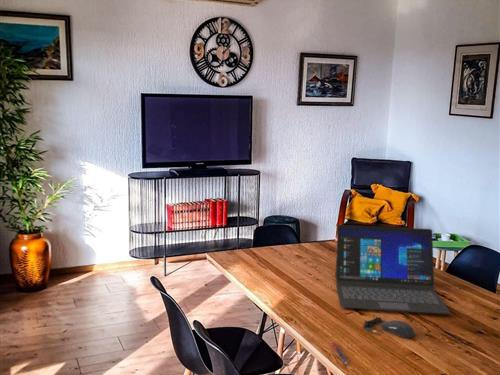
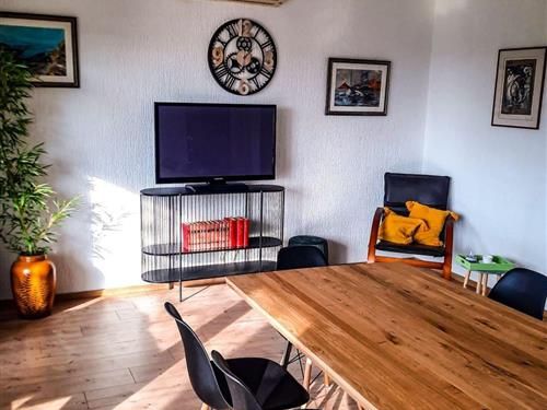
- computer mouse (387, 326)
- laptop (389, 265)
- pen (339, 352)
